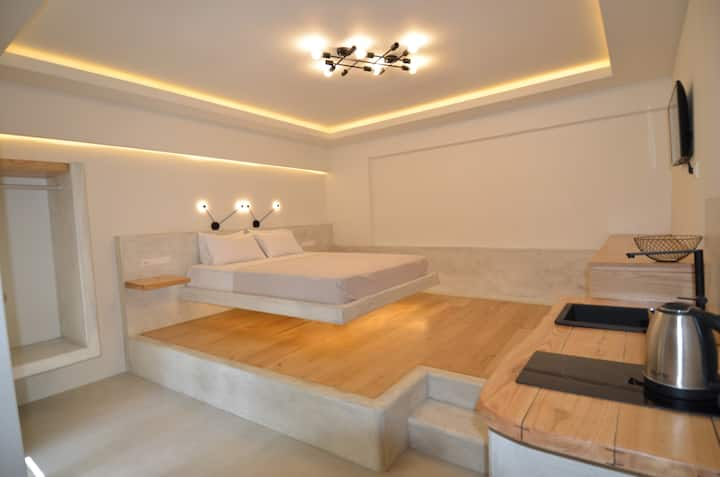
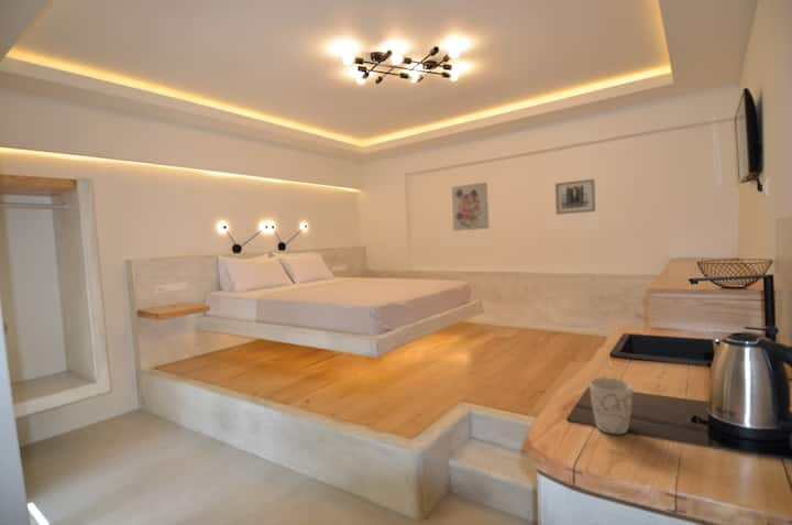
+ wall art (470, 207)
+ wall art (574, 197)
+ mug (609, 403)
